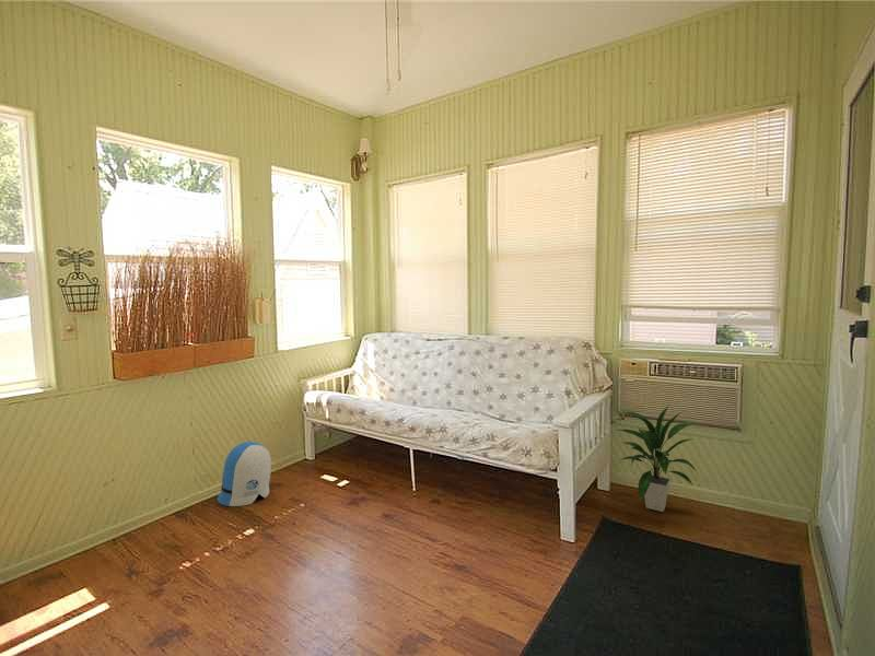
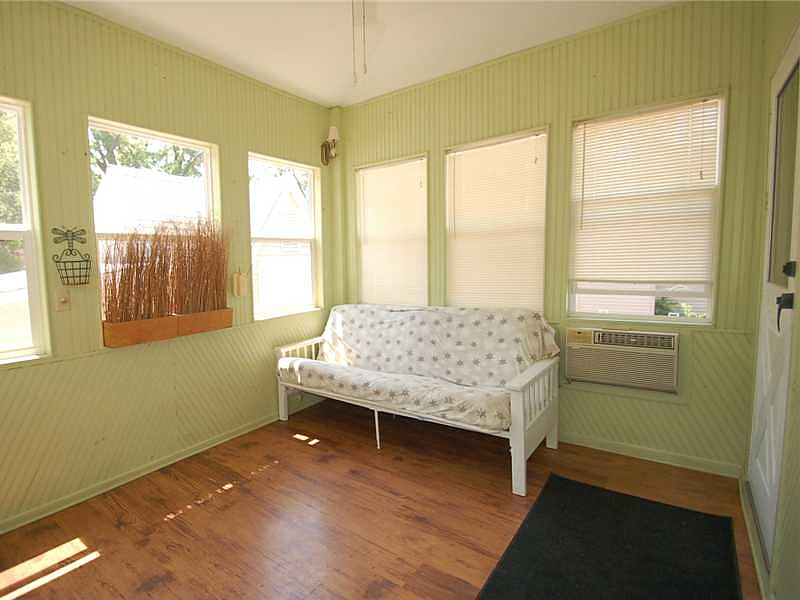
- indoor plant (653, 456)
- sun visor (244, 468)
